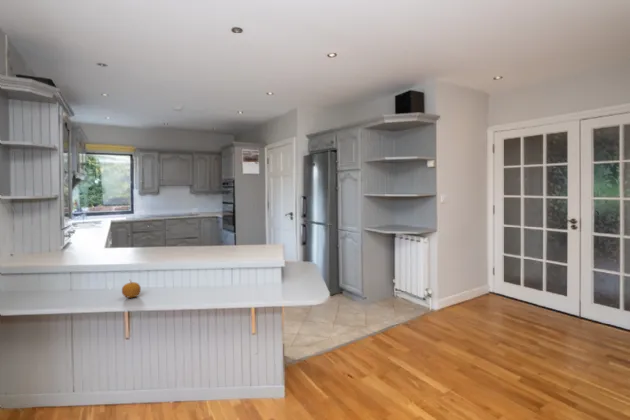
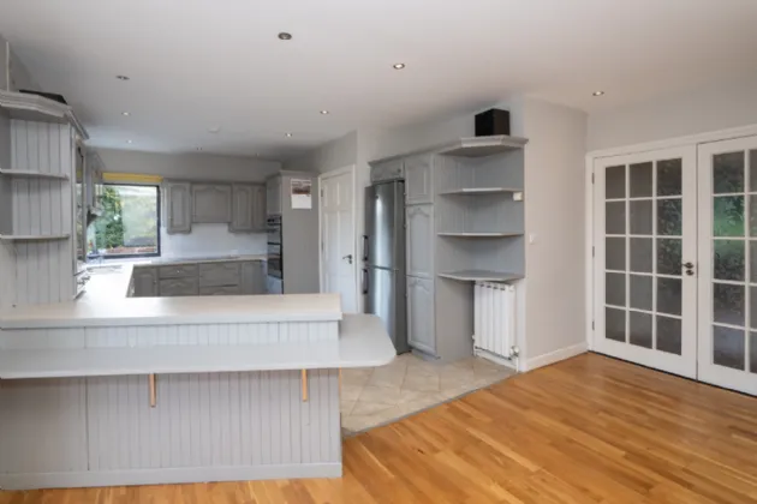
- fruit (131, 288)
